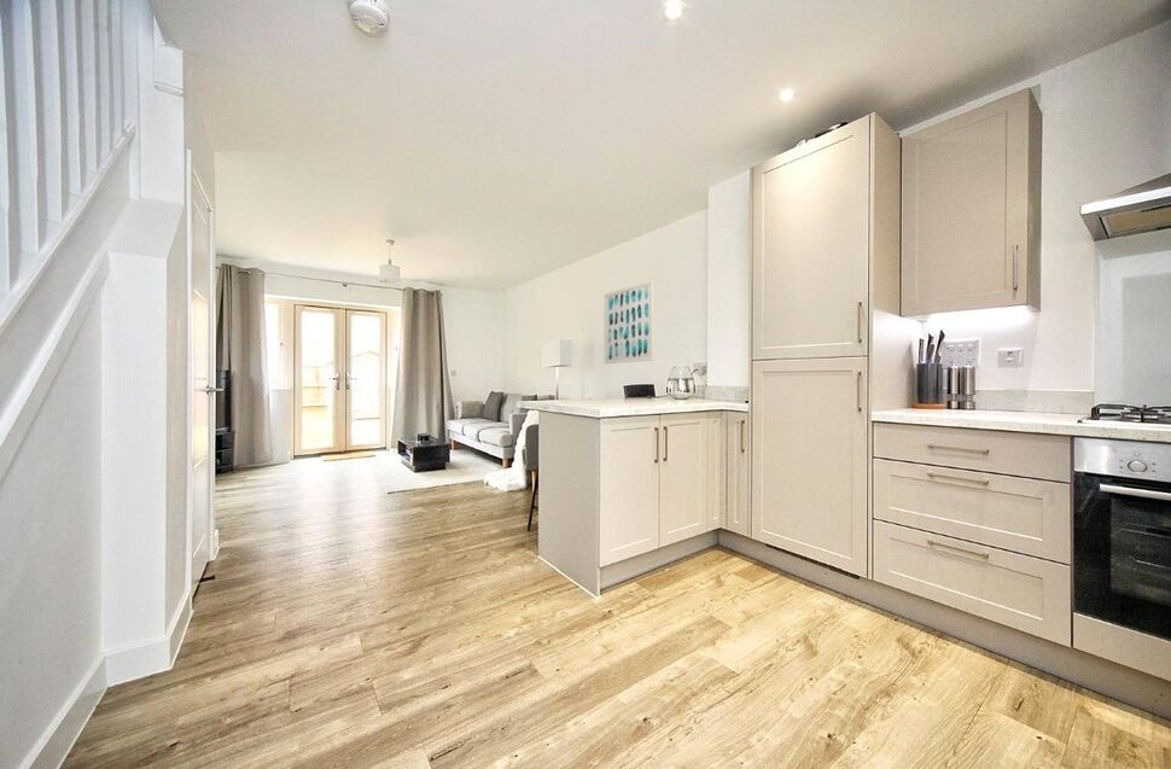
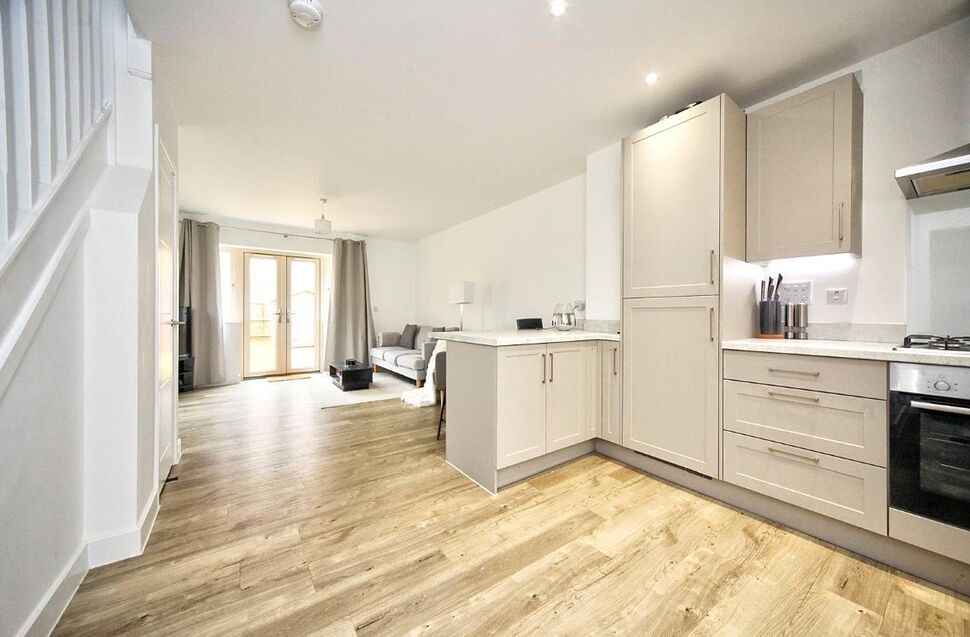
- wall art (627, 325)
